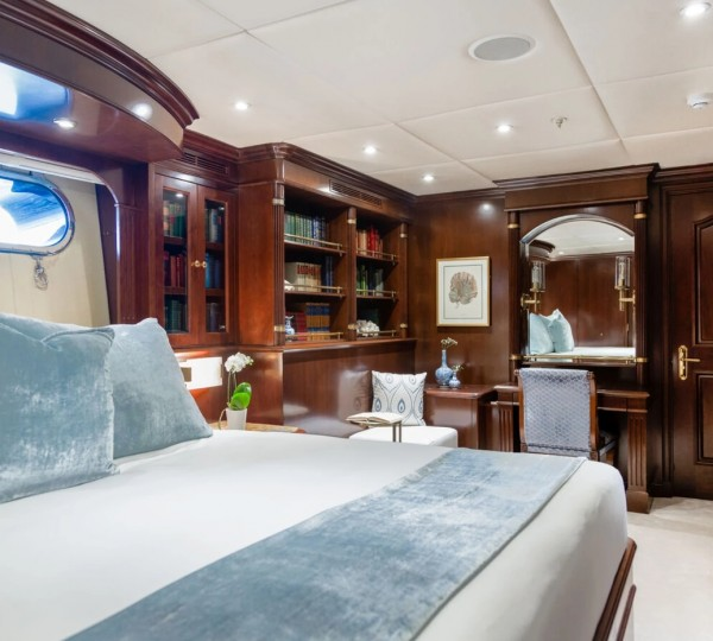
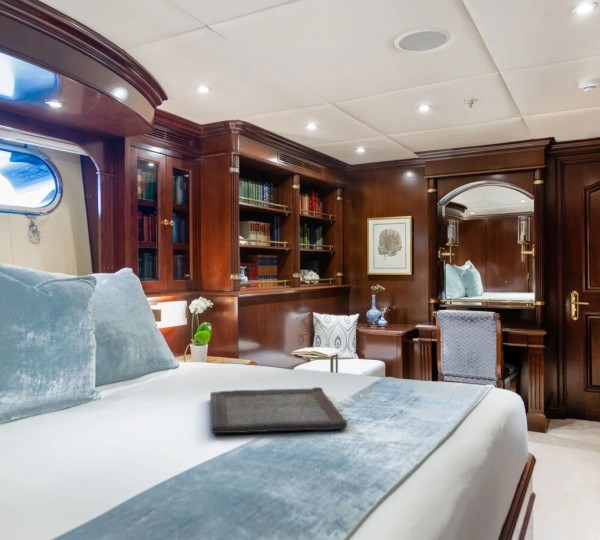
+ serving tray (271, 407)
